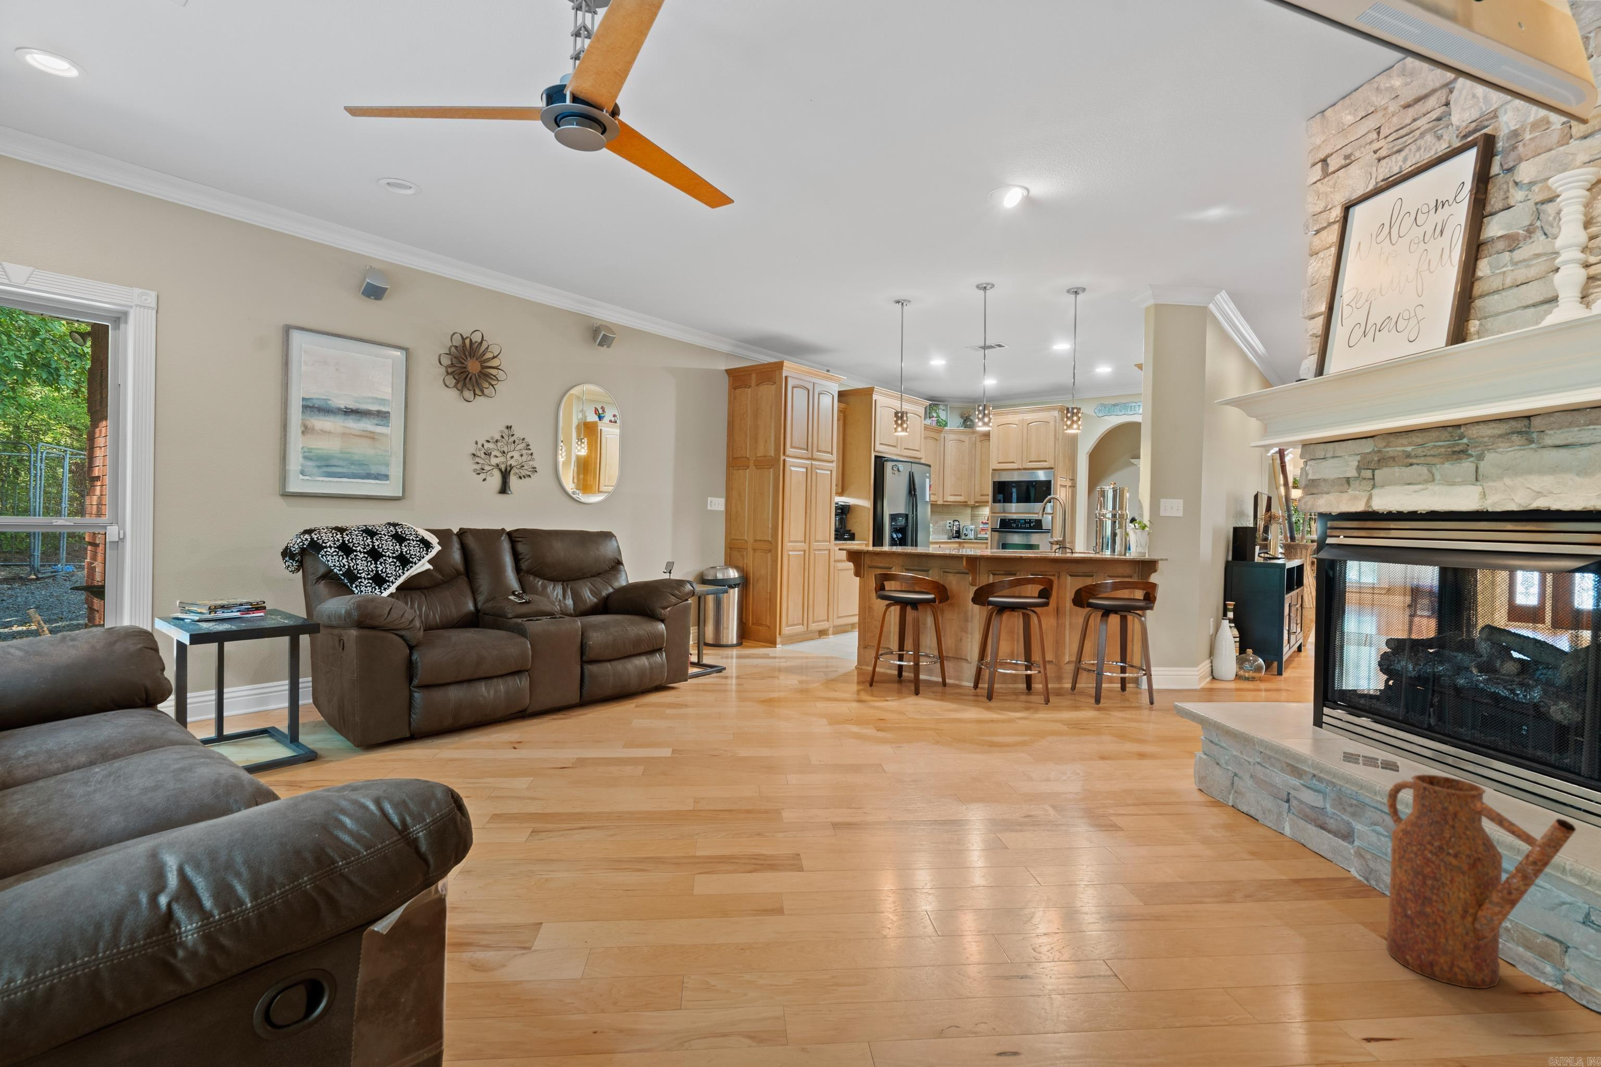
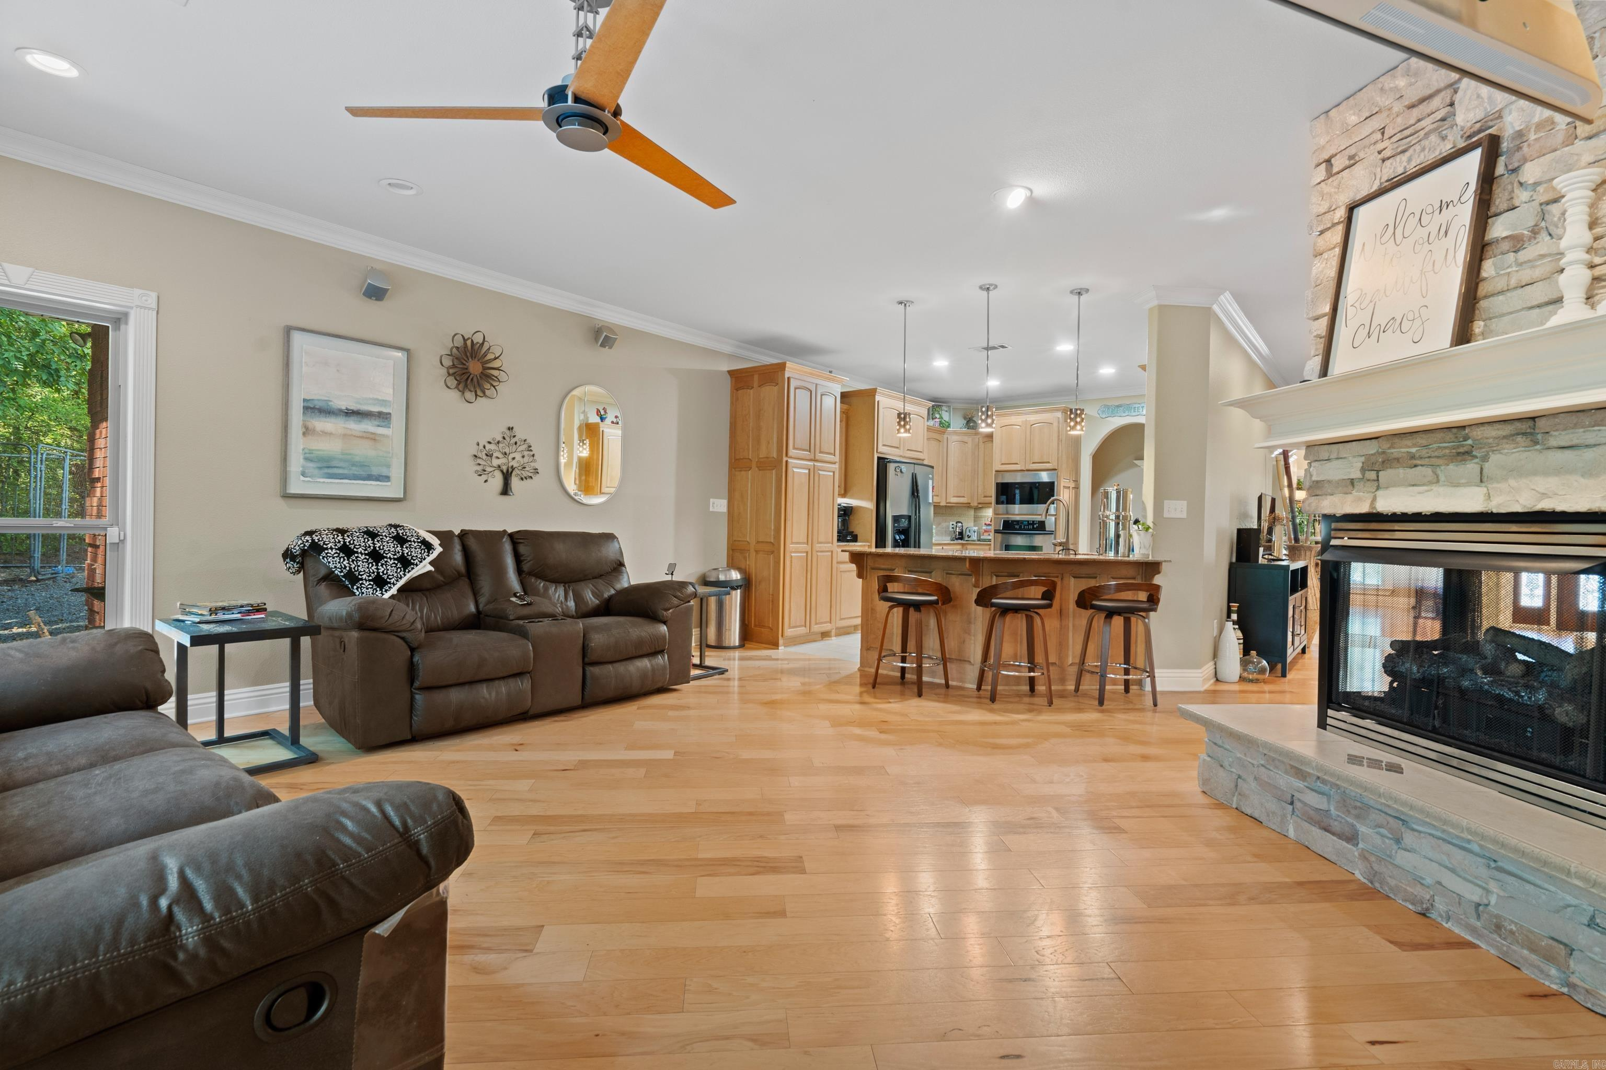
- watering can (1468, 881)
